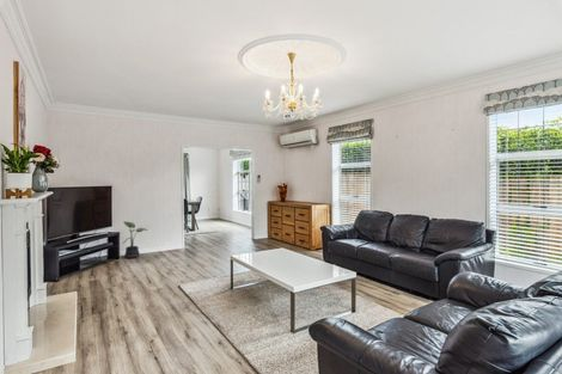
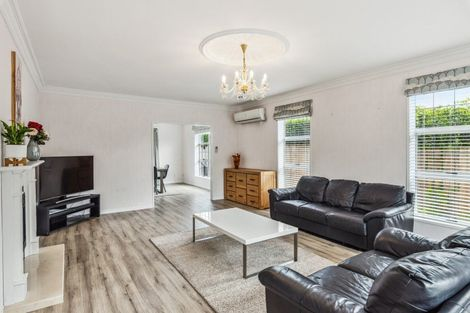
- potted plant (133, 239)
